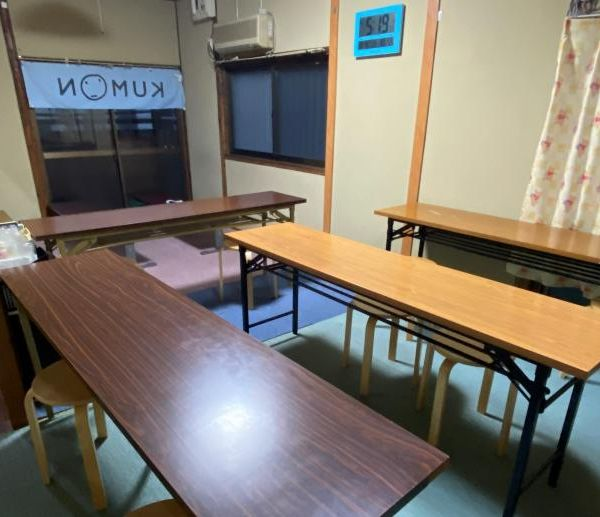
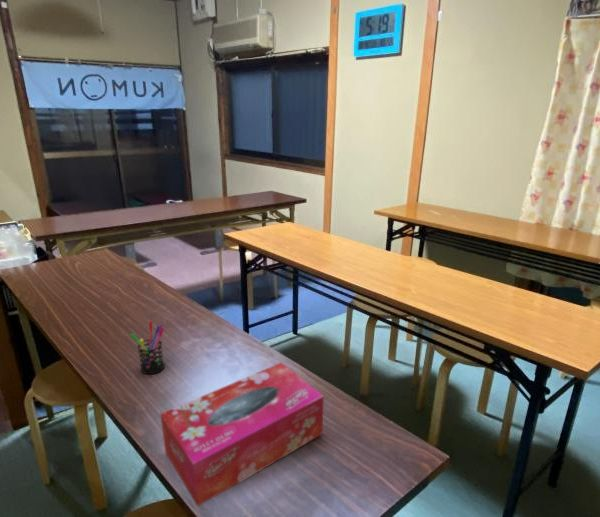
+ pen holder (148, 347)
+ tissue box (245, 424)
